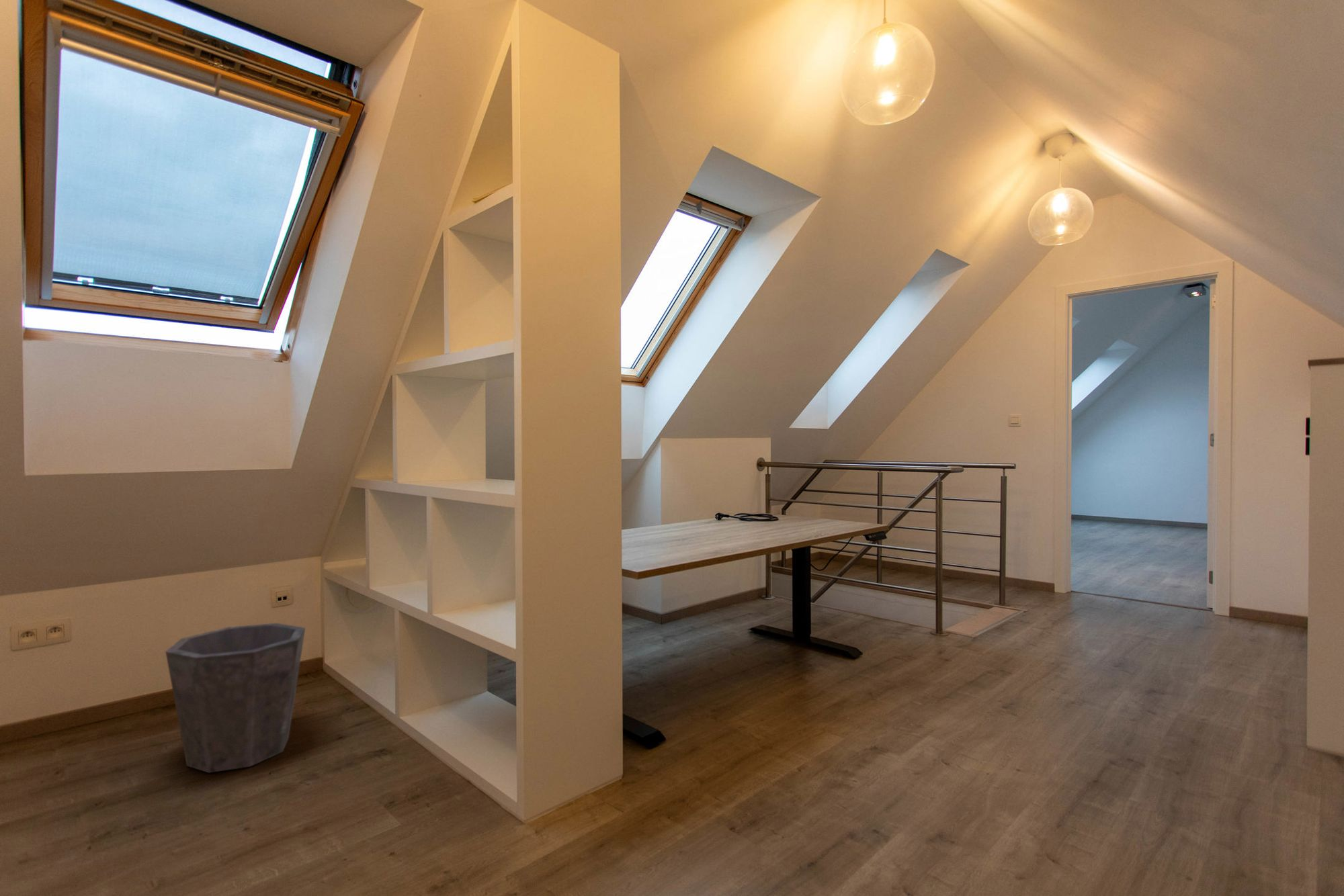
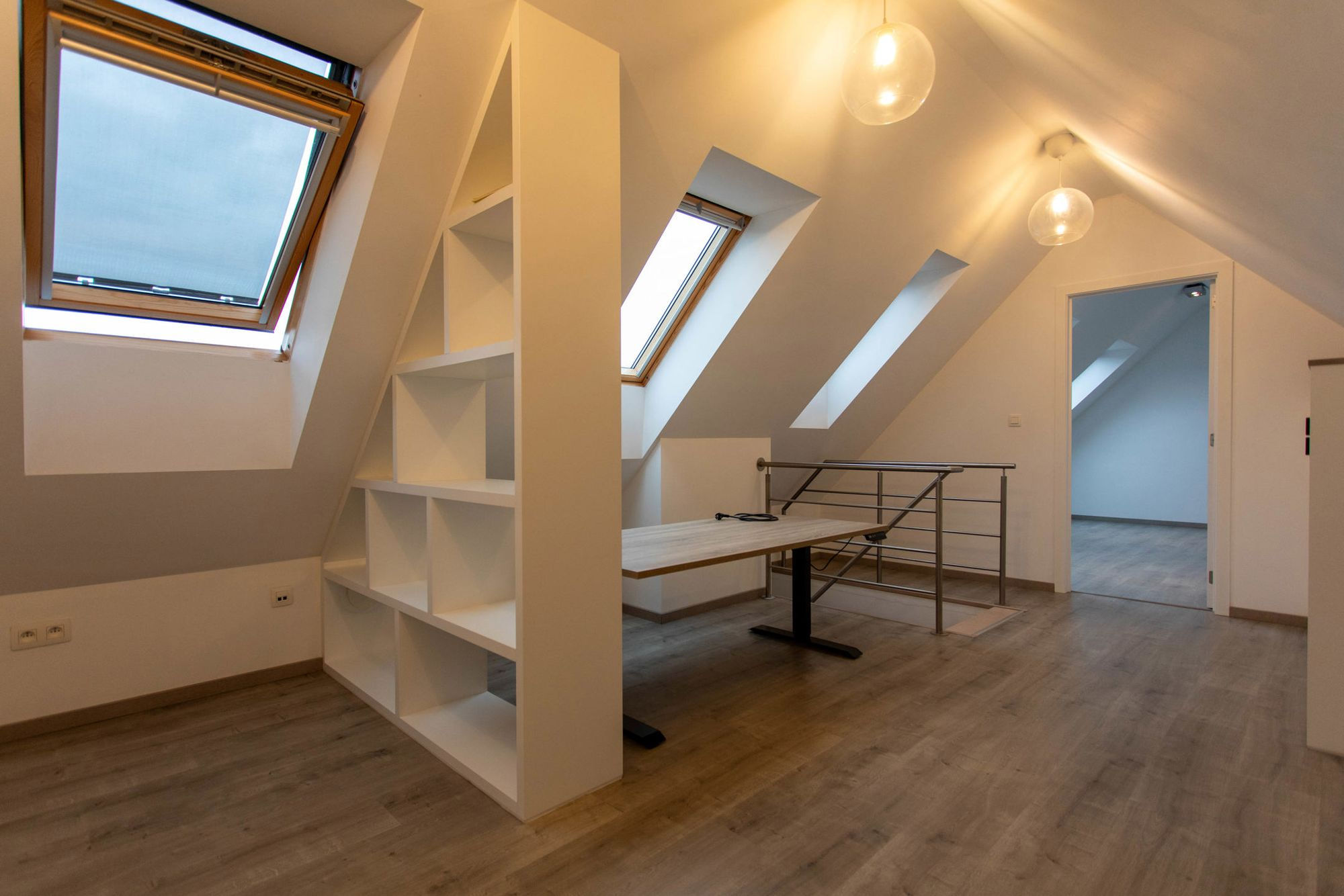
- waste bin (239, 695)
